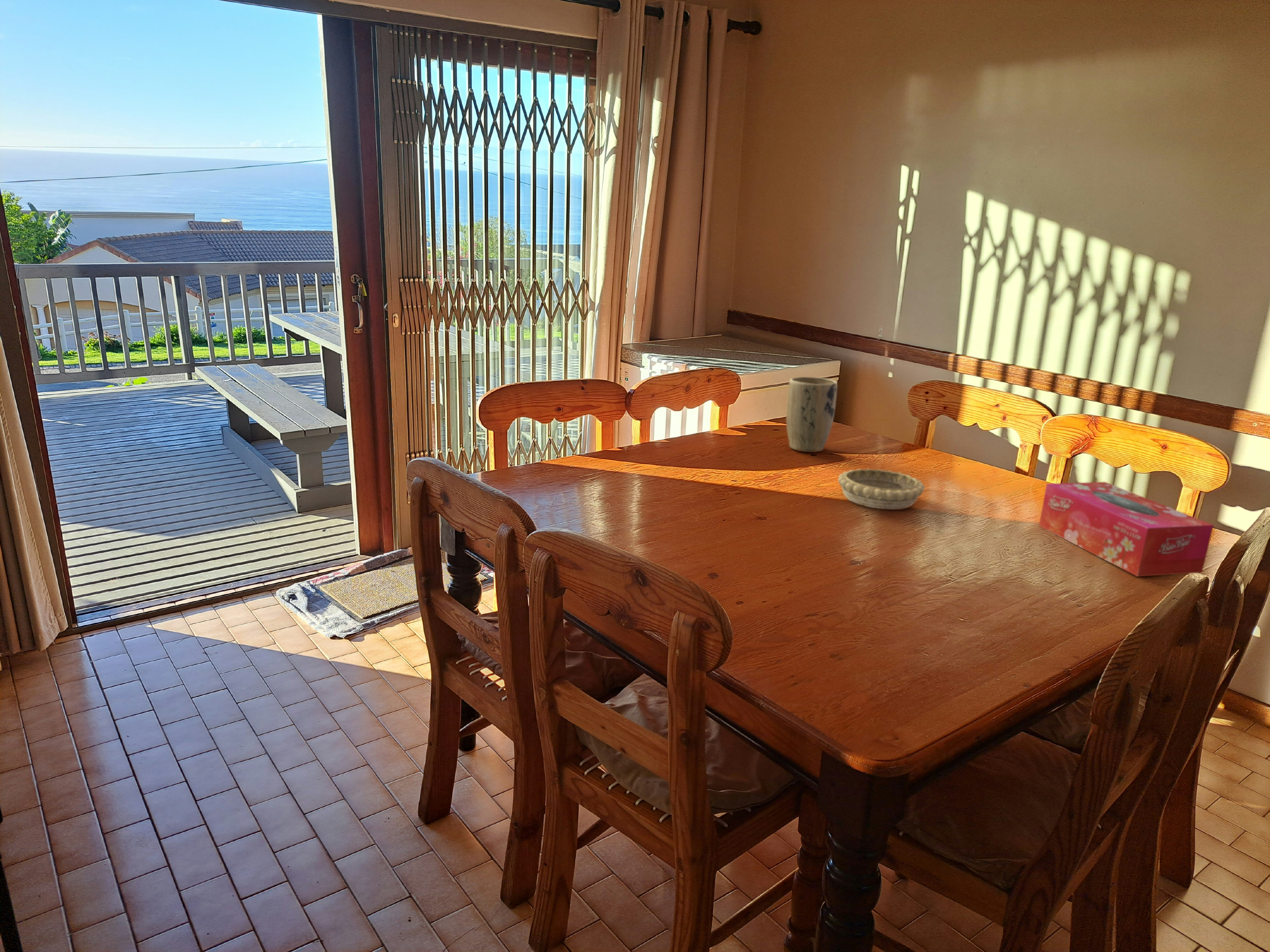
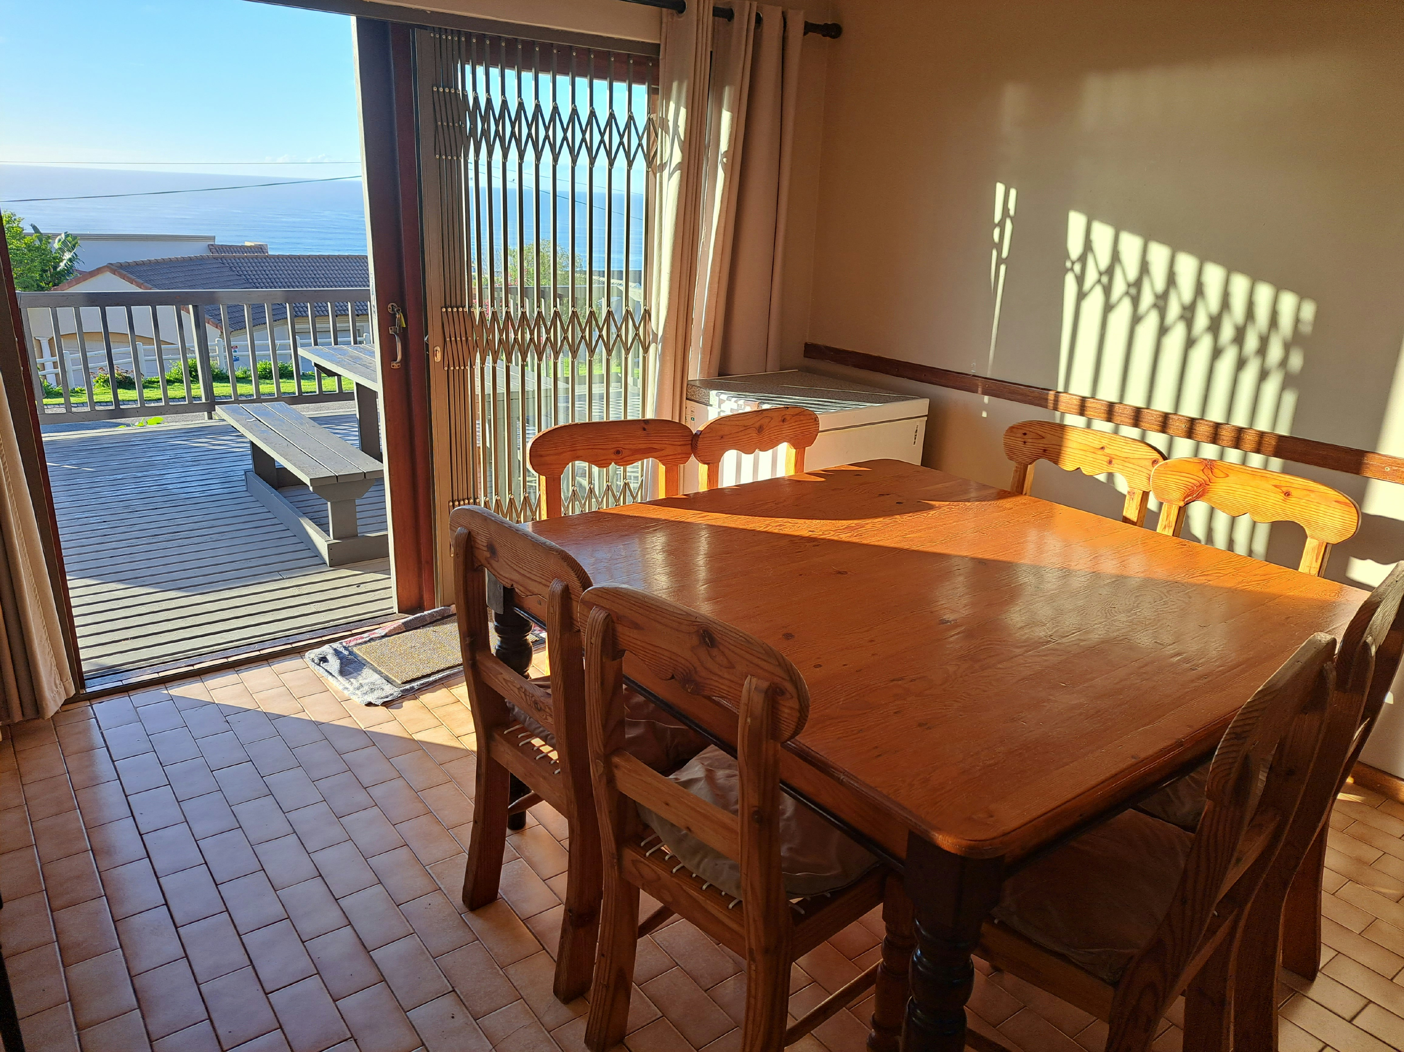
- decorative bowl (880, 489)
- plant pot (810, 415)
- tissue box (1120, 525)
